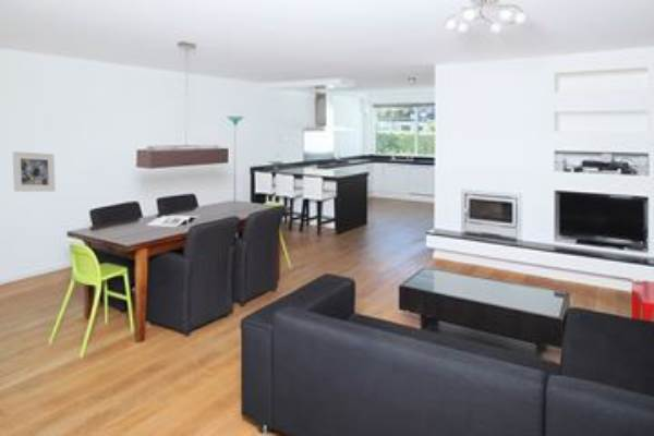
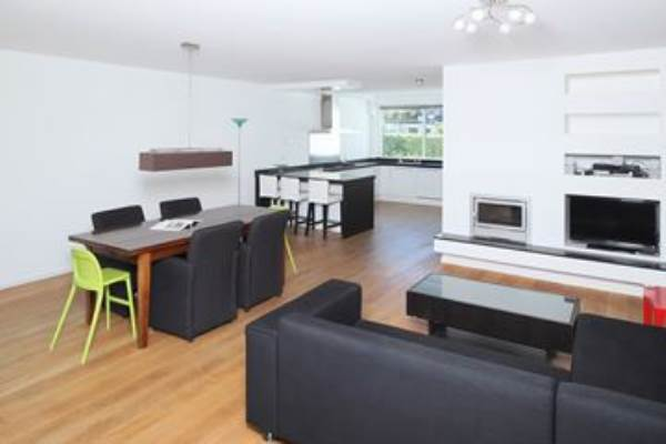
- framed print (34, 171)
